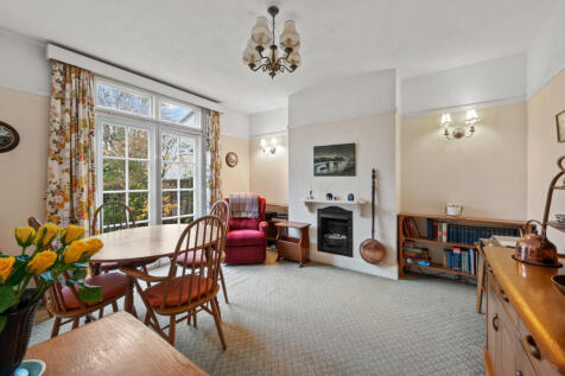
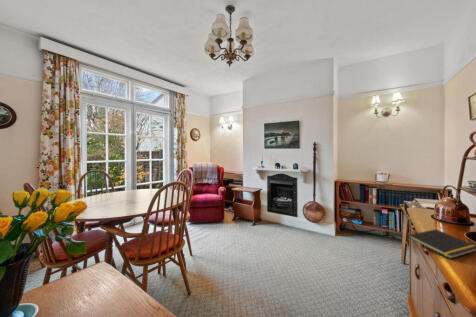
+ notepad (442, 242)
